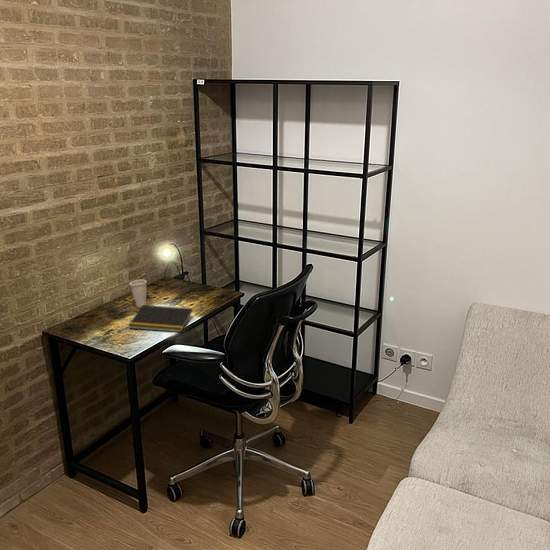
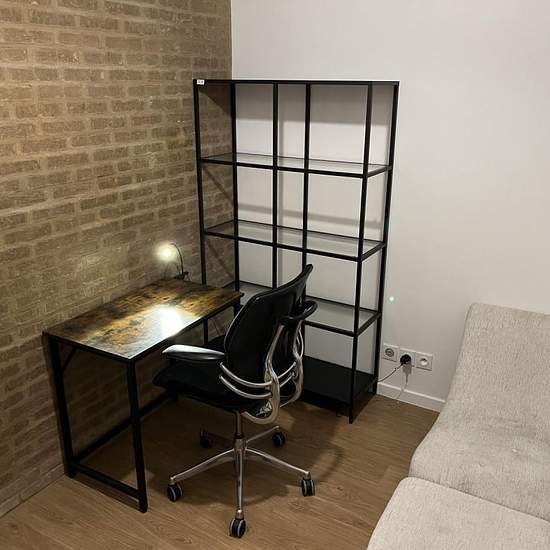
- notepad (161, 318)
- cup (138, 293)
